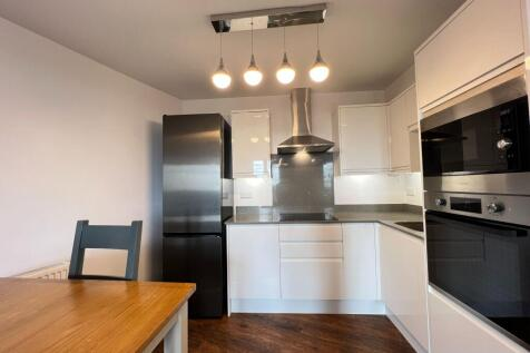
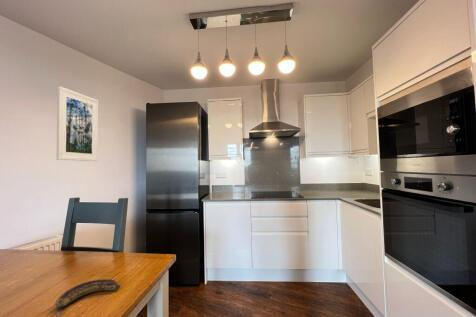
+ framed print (79, 126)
+ banana (86, 291)
